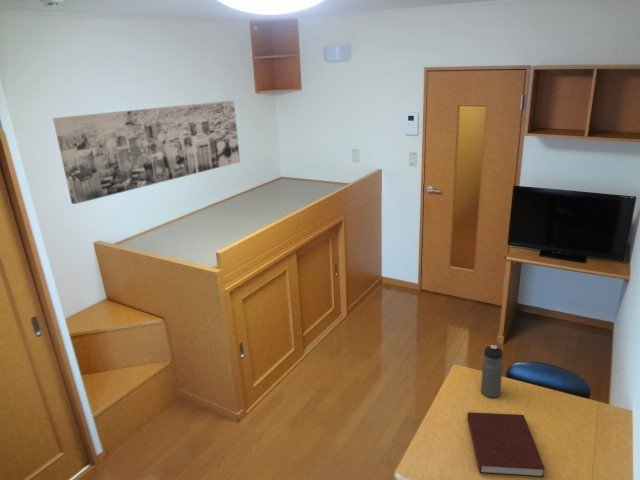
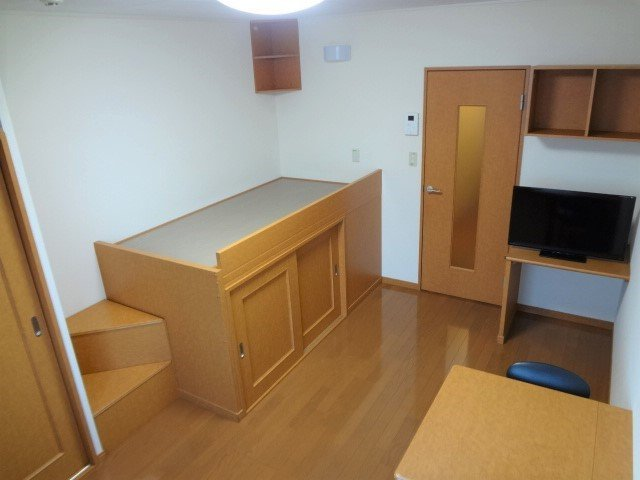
- water bottle (492, 369)
- wall art (164, 144)
- notebook (502, 442)
